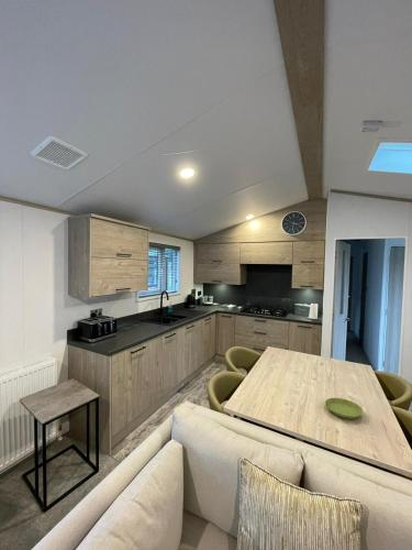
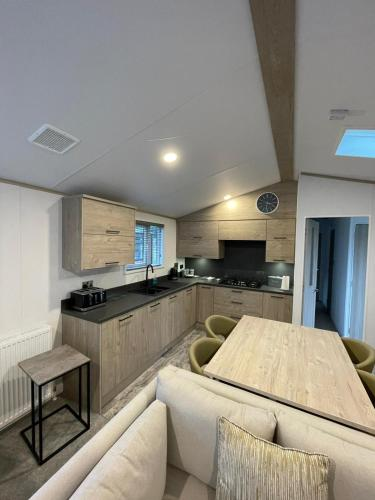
- saucer (343, 408)
